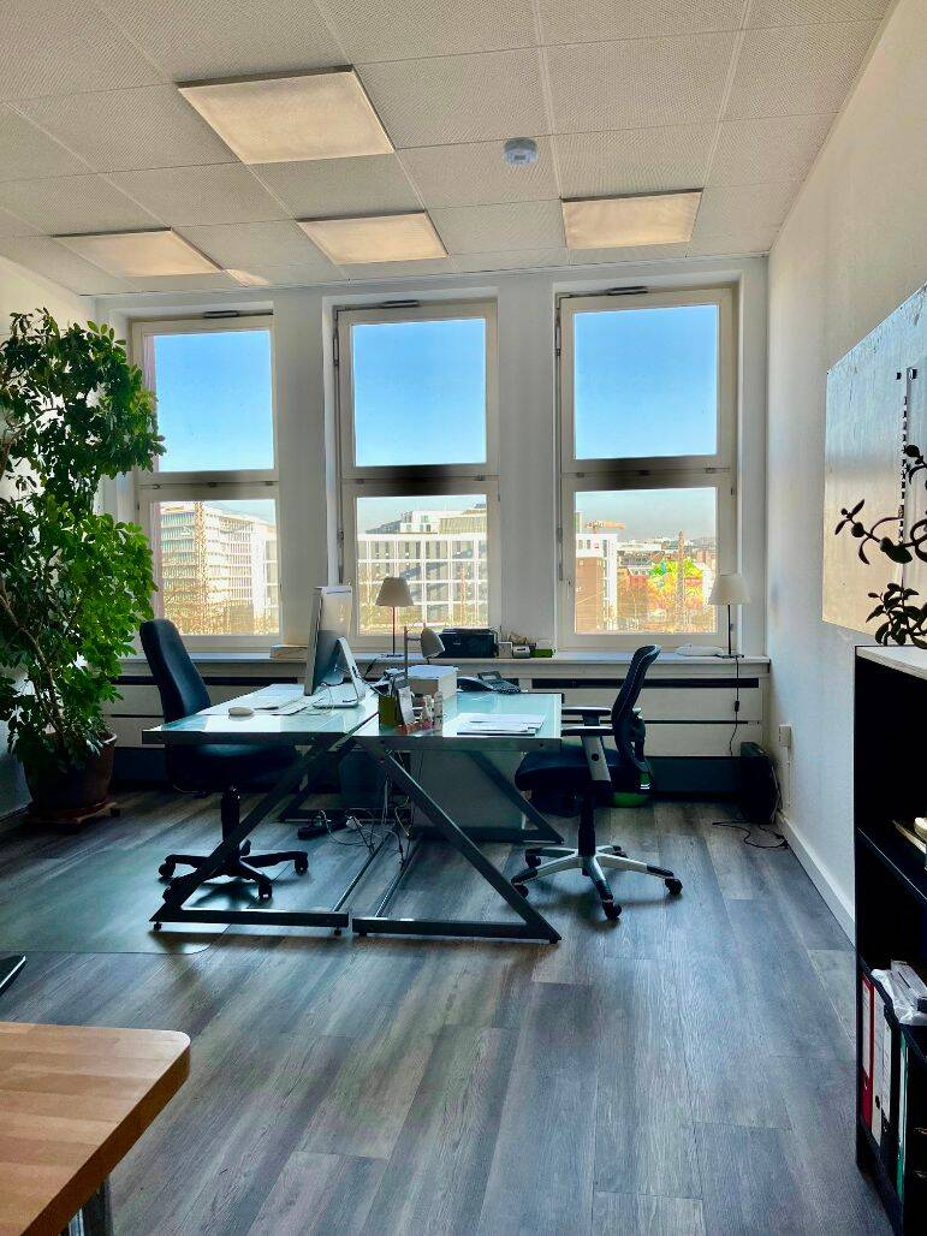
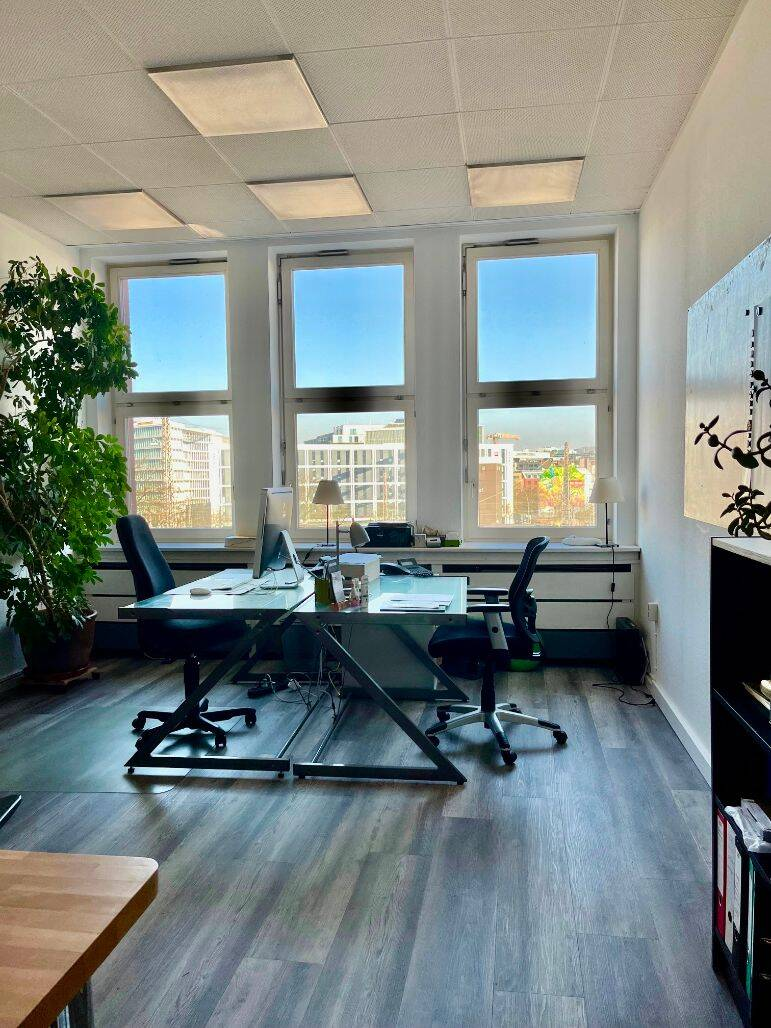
- smoke detector (519, 150)
